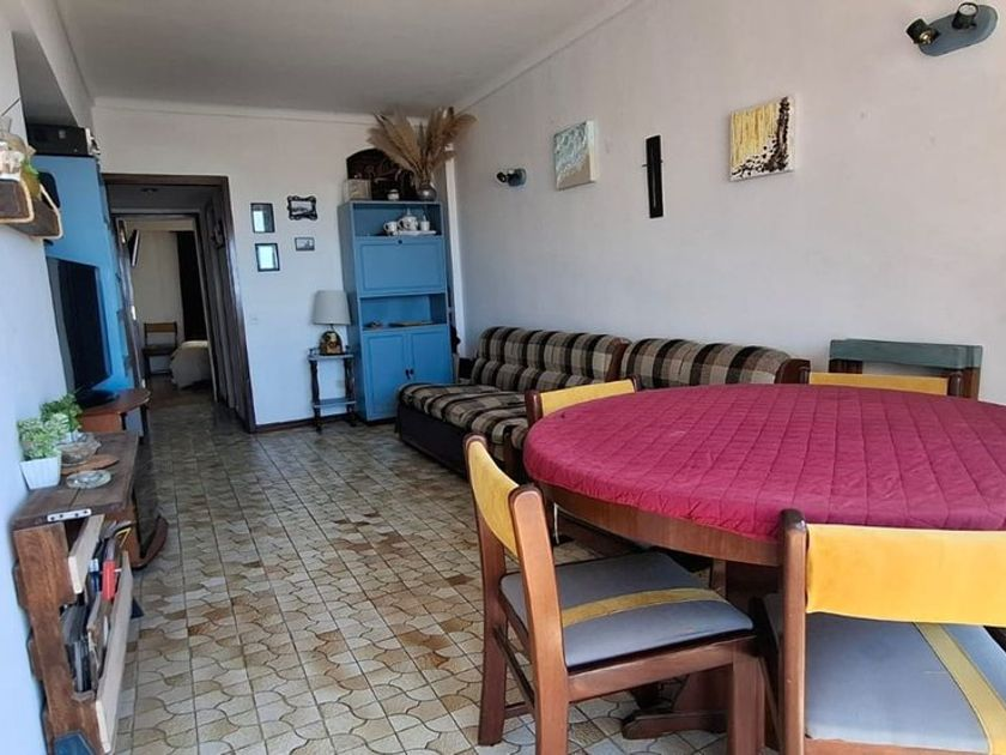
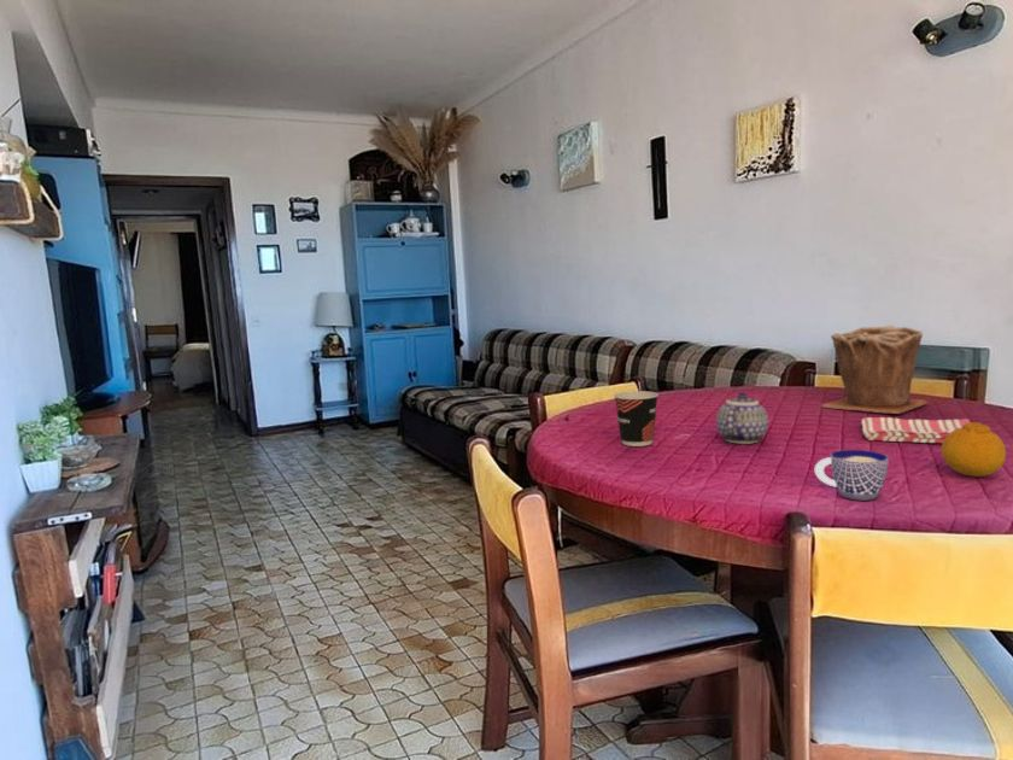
+ plant pot (874, 367)
+ fruit (973, 449)
+ dish towel (917, 427)
+ cup (636, 419)
+ cup (849, 474)
+ teapot (742, 415)
